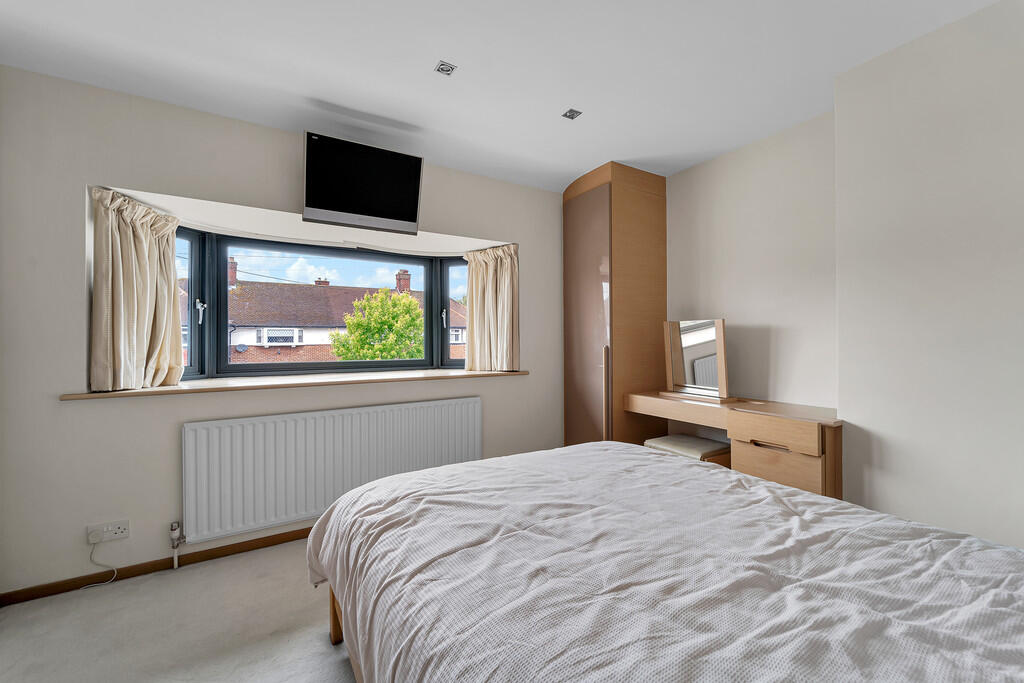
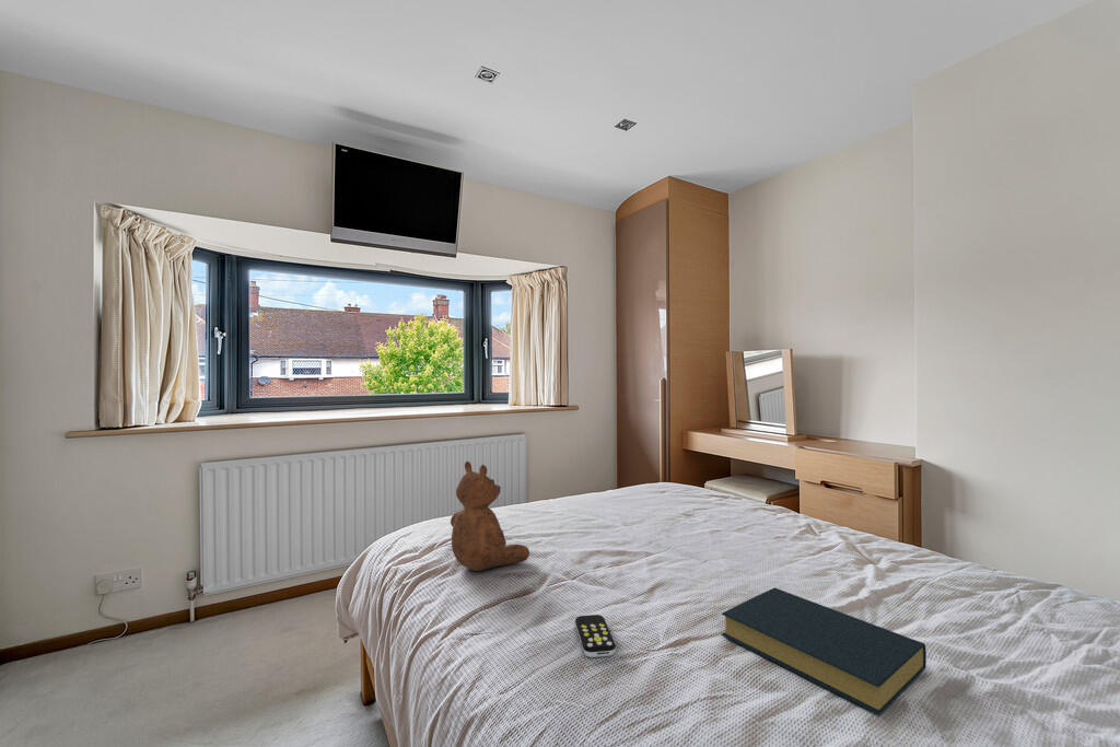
+ hardback book (817, 639)
+ remote control (594, 633)
+ teddy bear (489, 512)
